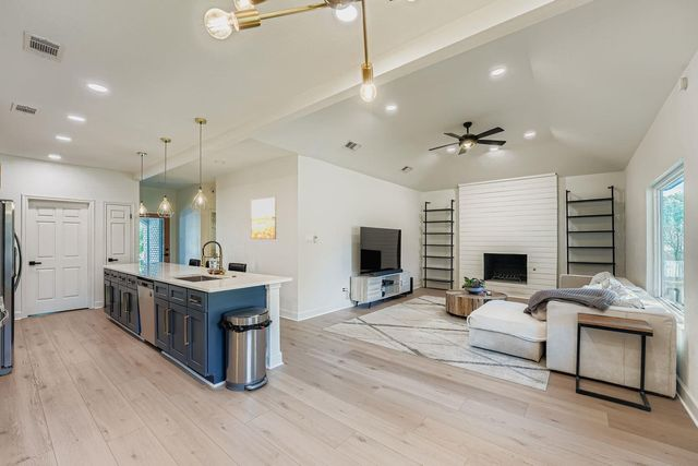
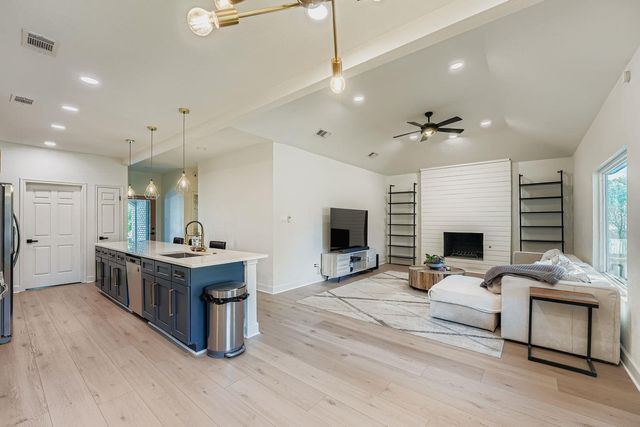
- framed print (263, 218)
